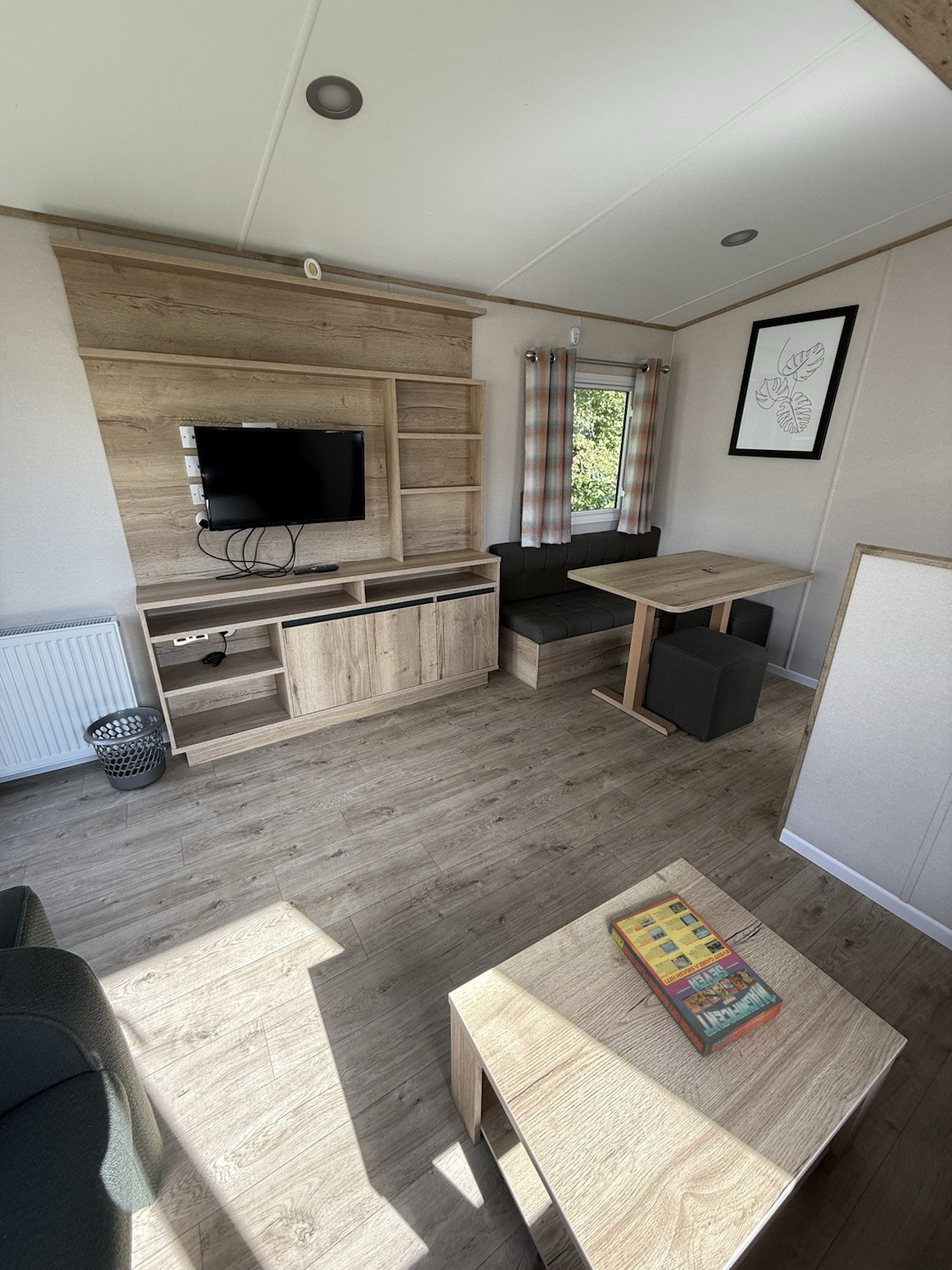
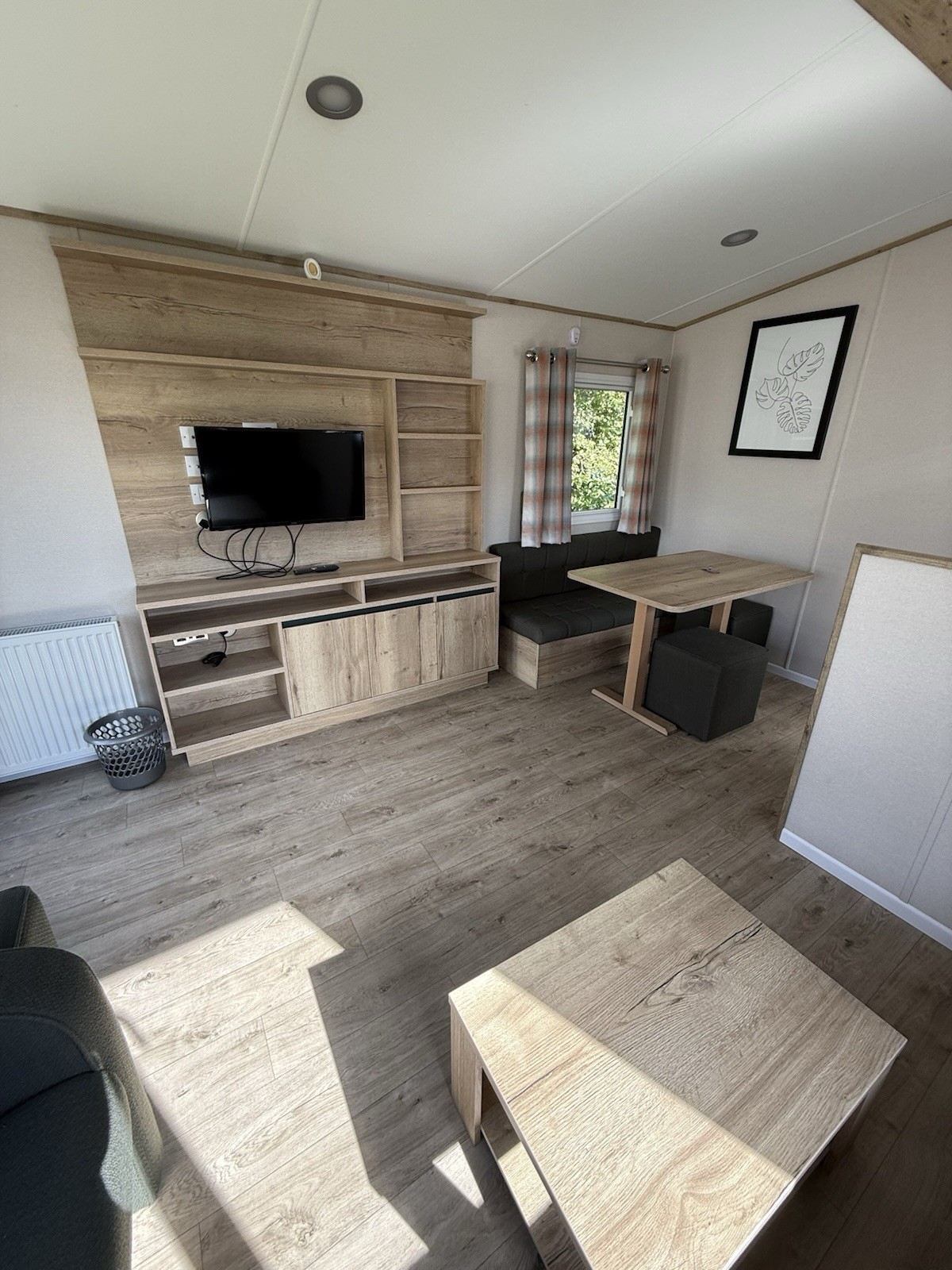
- game compilation box (689, 964)
